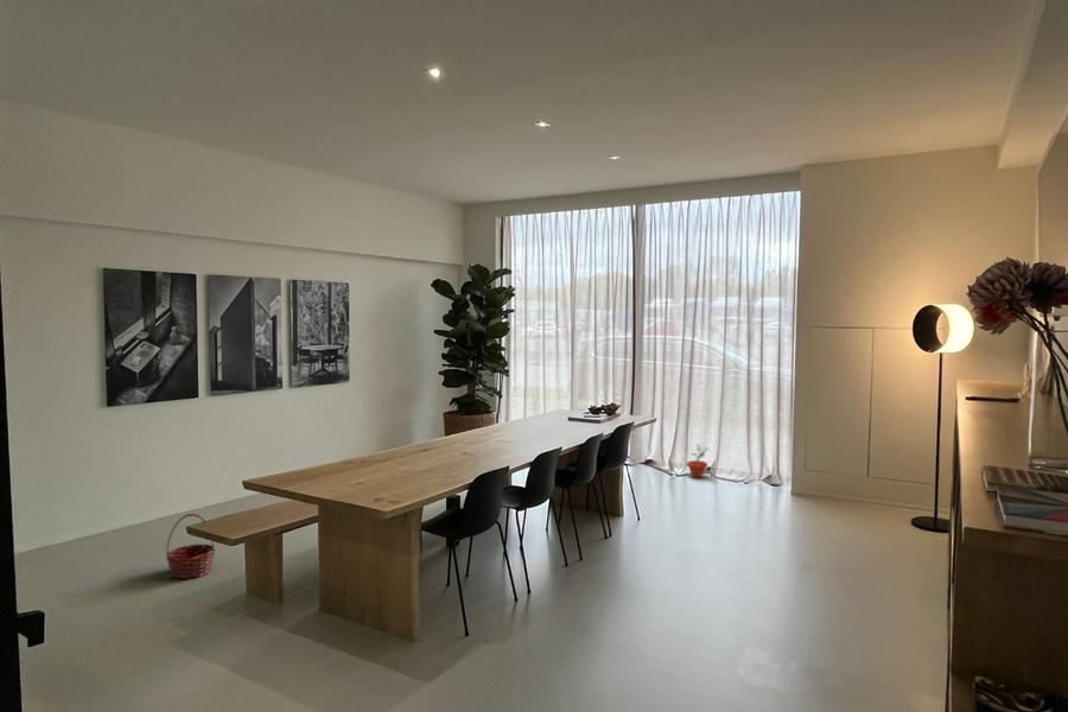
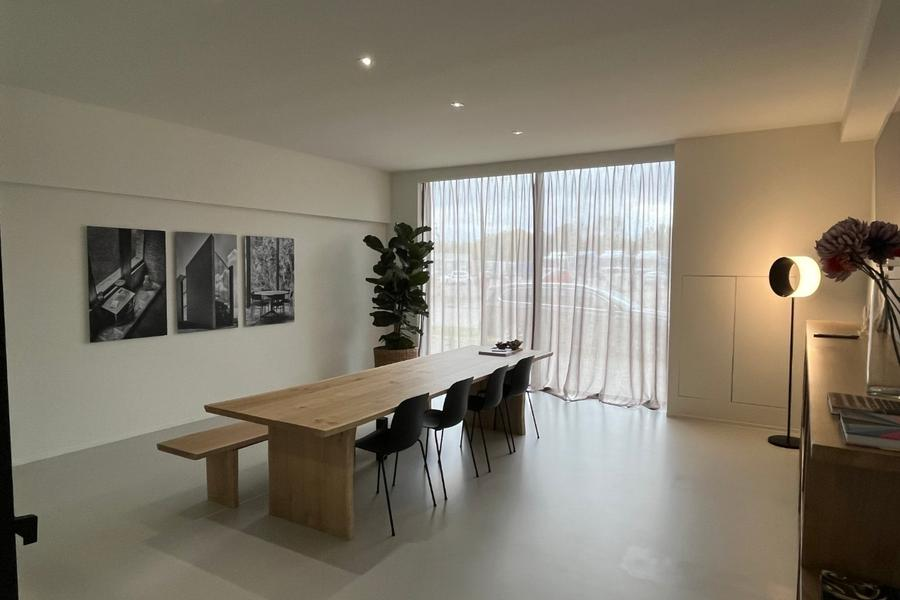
- basket (191, 545)
- potted plant (697, 460)
